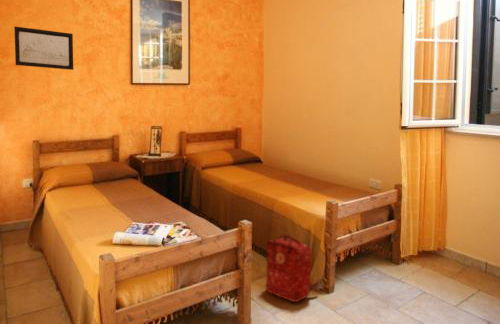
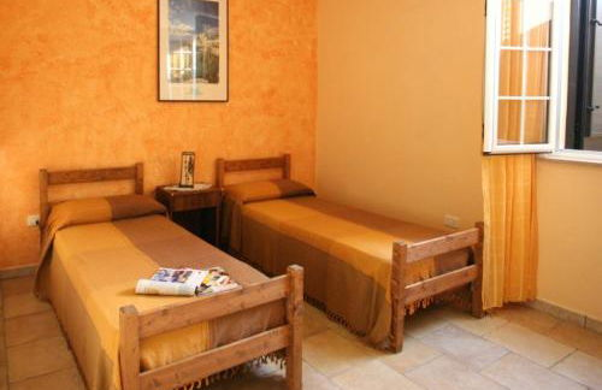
- backpack (289, 263)
- wall art (44, 48)
